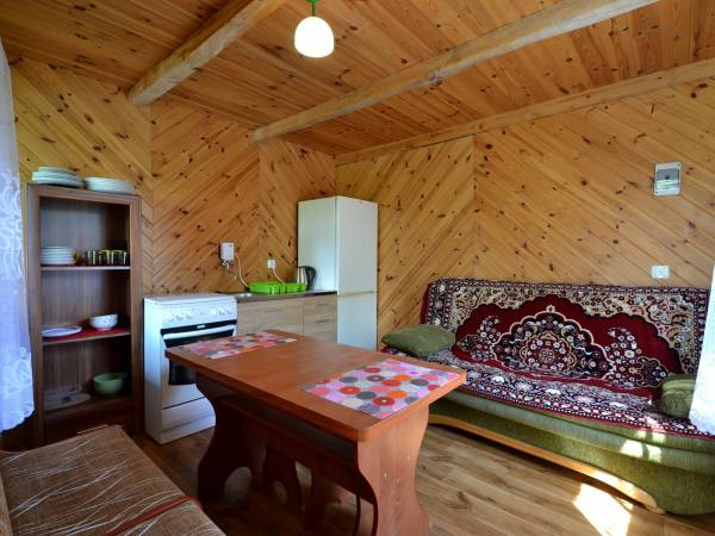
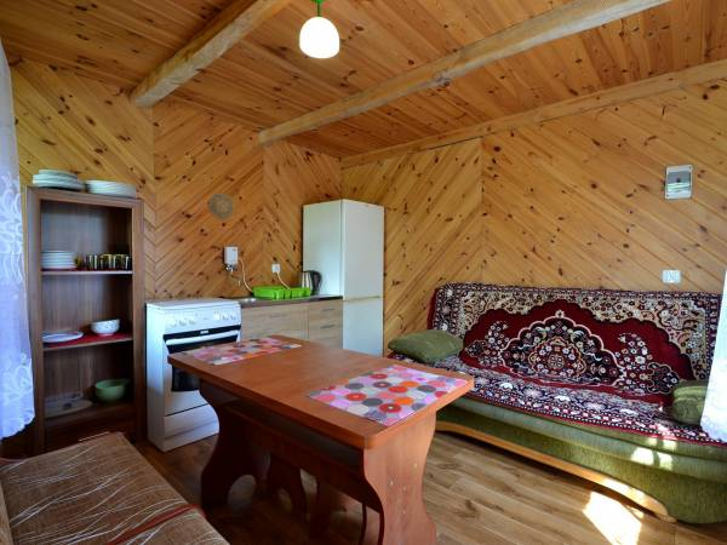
+ decorative plate (222, 206)
